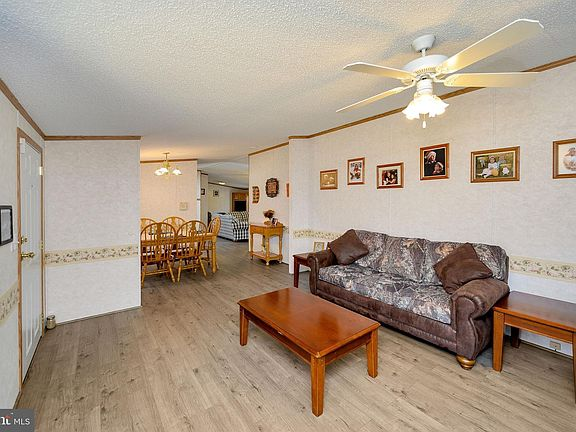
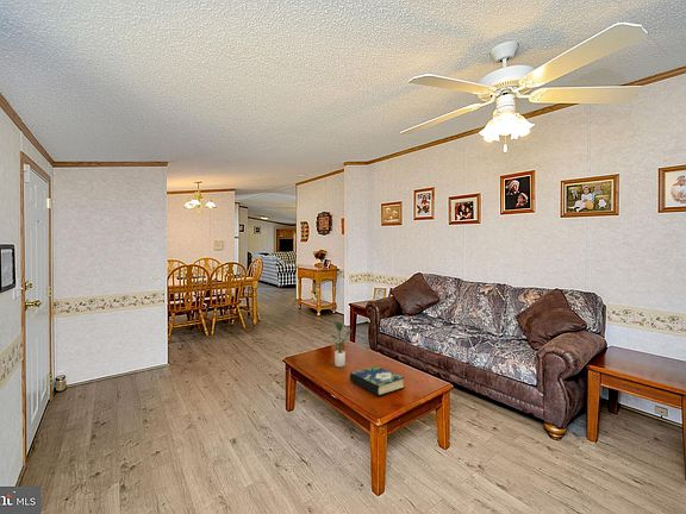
+ potted plant (339, 341)
+ book (376, 380)
